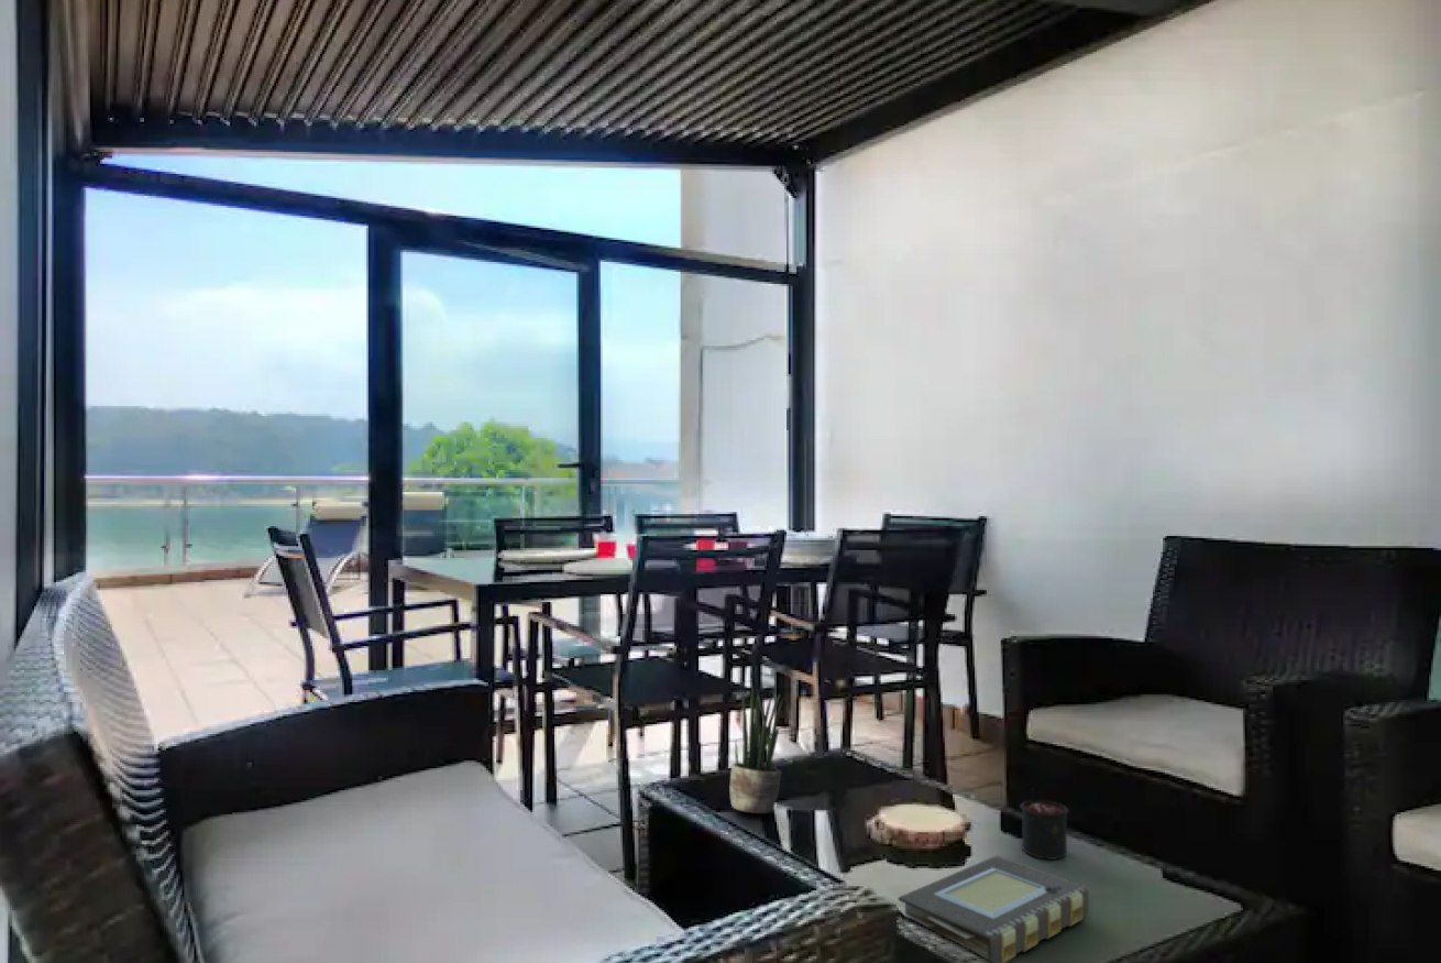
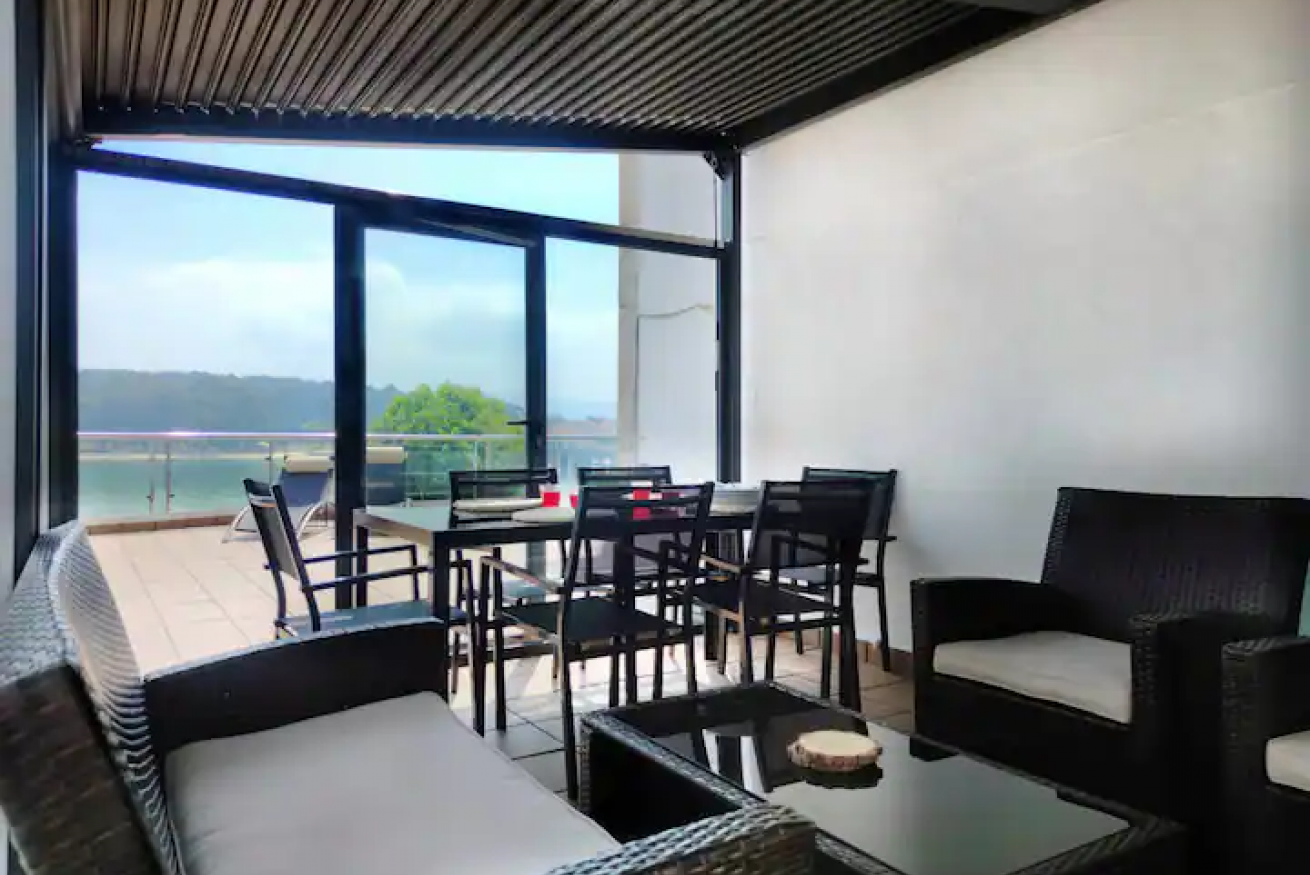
- candle (1044, 818)
- book (990, 902)
- potted plant (759, 746)
